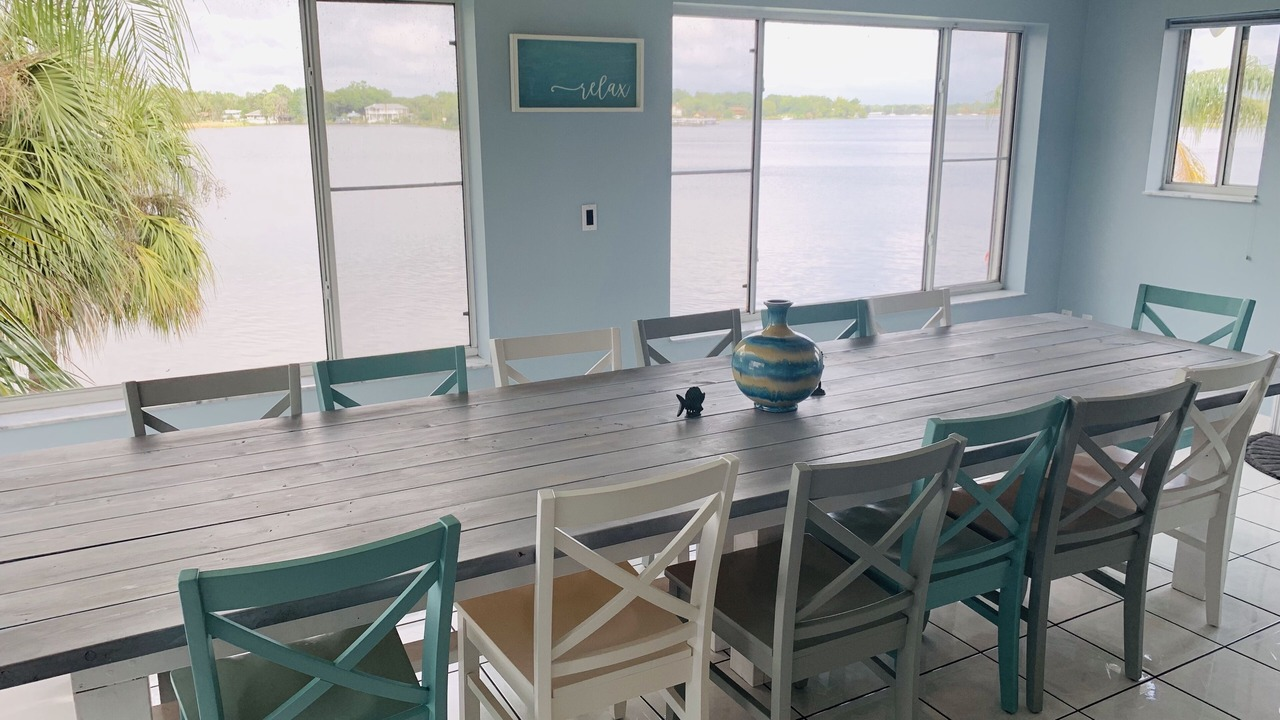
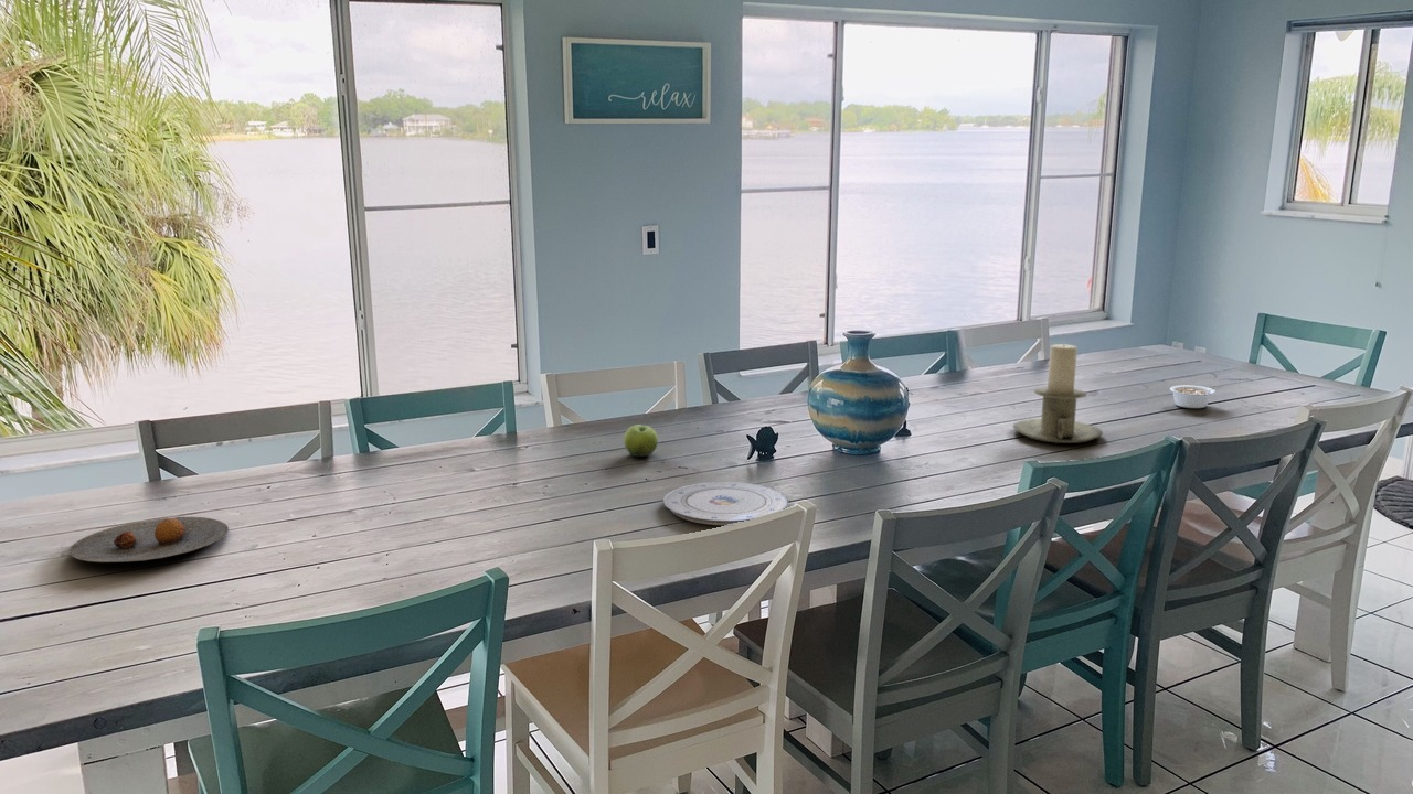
+ fruit (640, 440)
+ plate (150, 533)
+ plate (725, 503)
+ legume (1192, 395)
+ candle holder (1060, 389)
